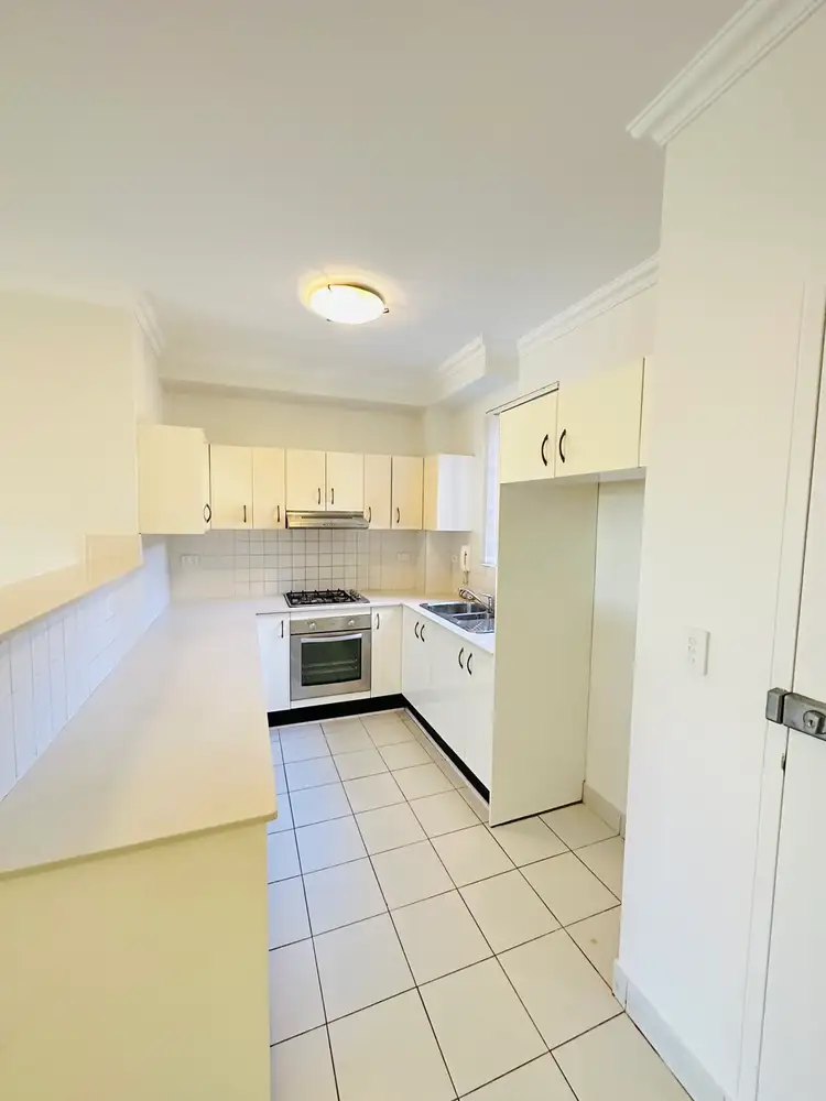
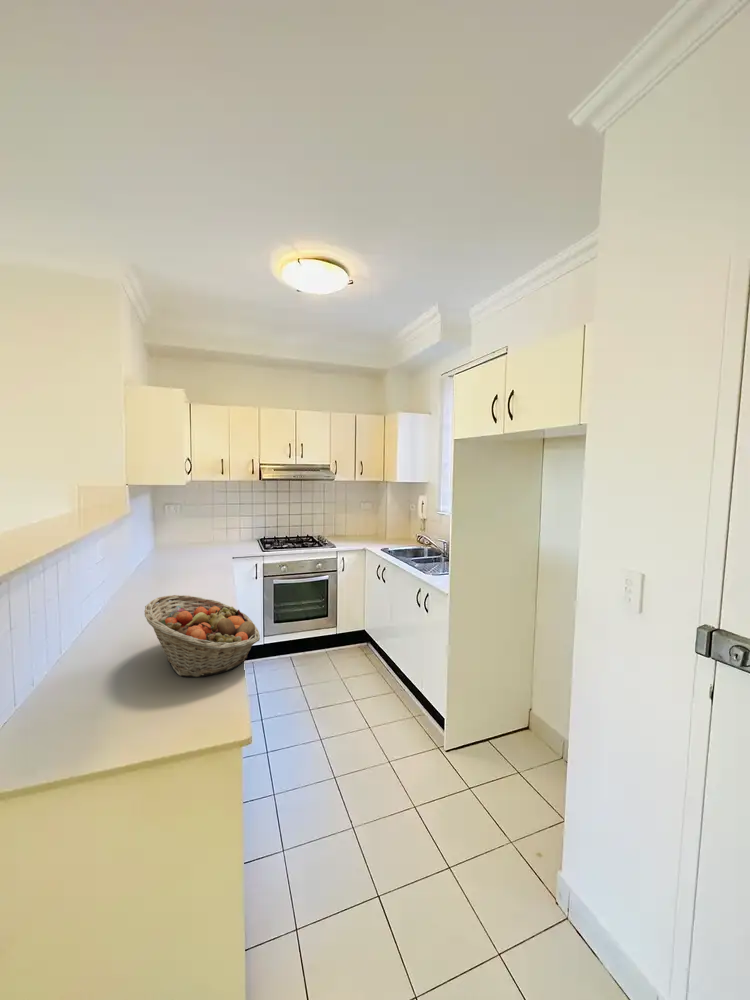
+ fruit basket (204, 629)
